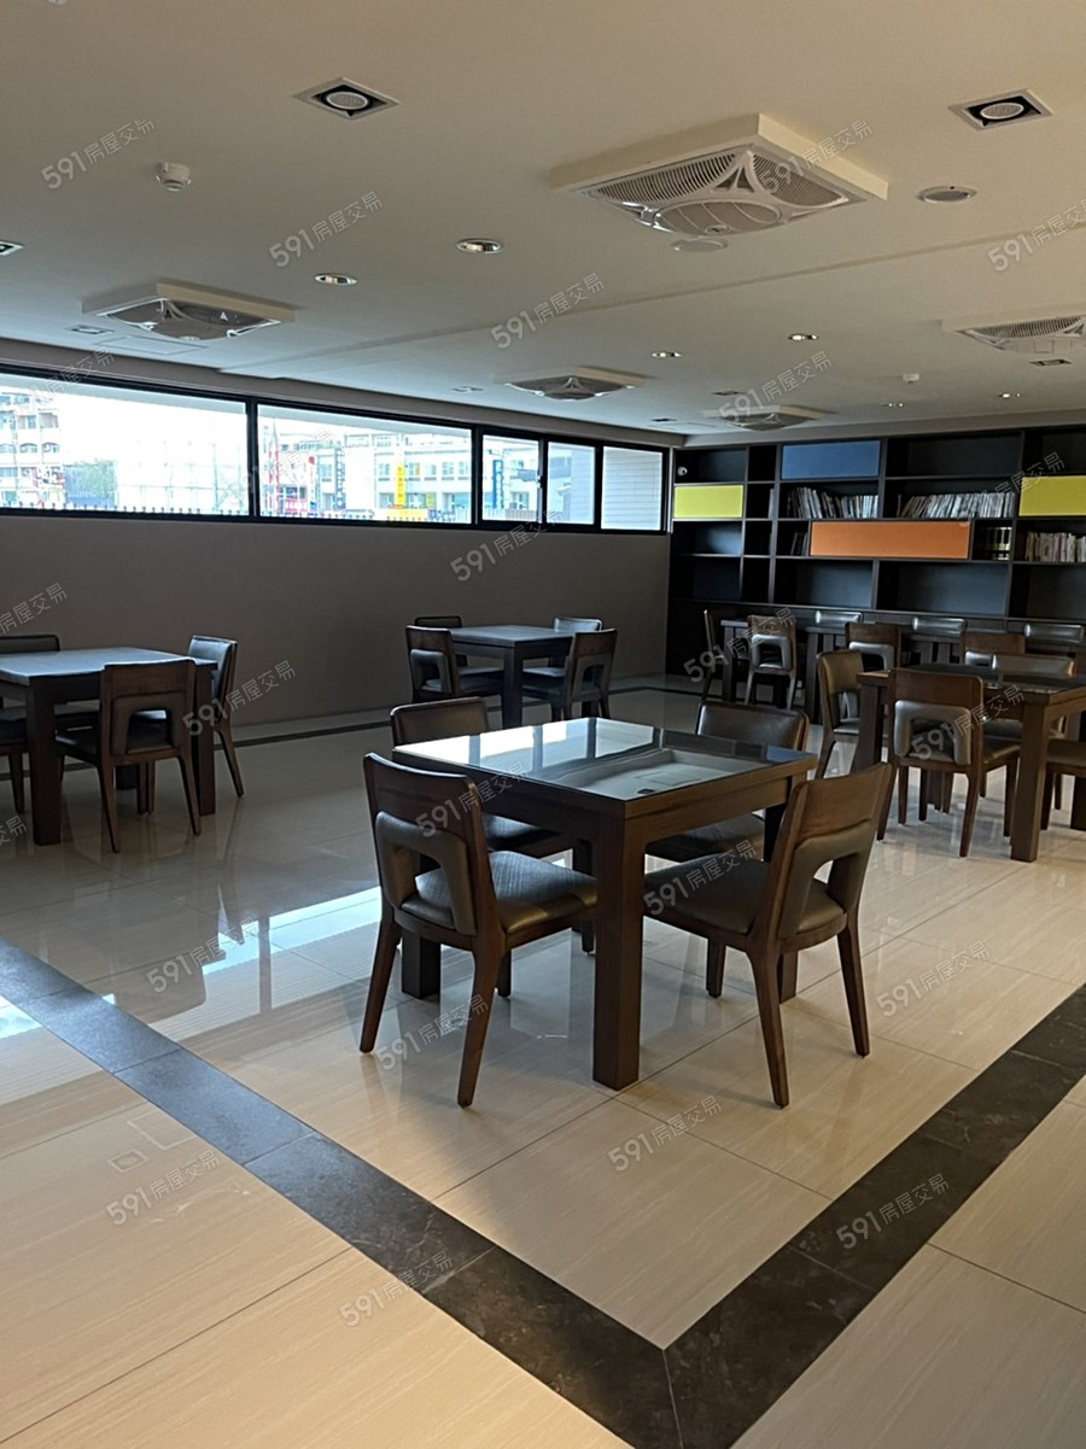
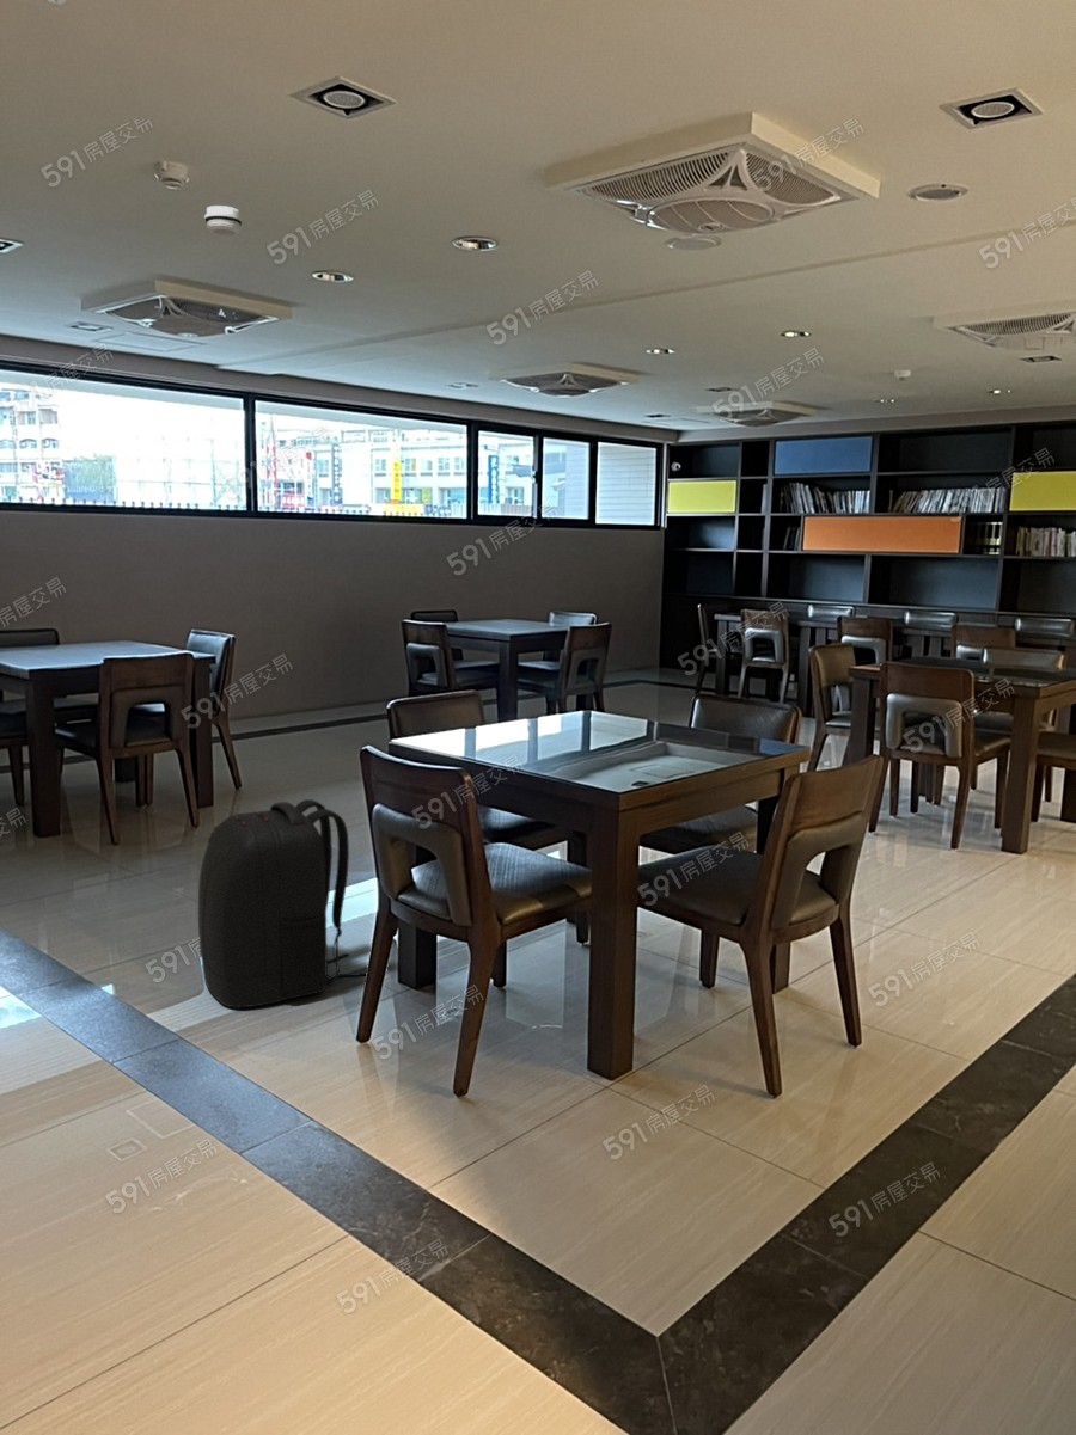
+ backpack (282, 893)
+ smoke detector (222, 221)
